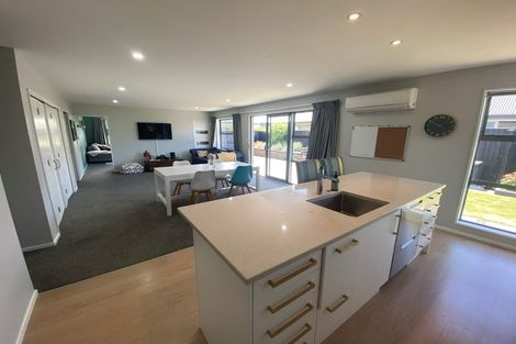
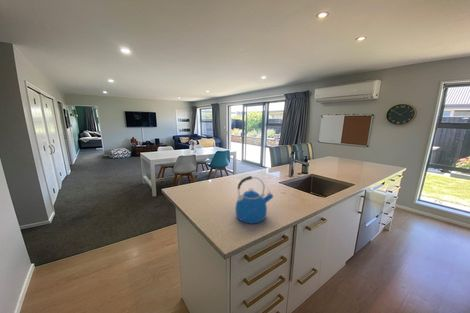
+ kettle (255, 196)
